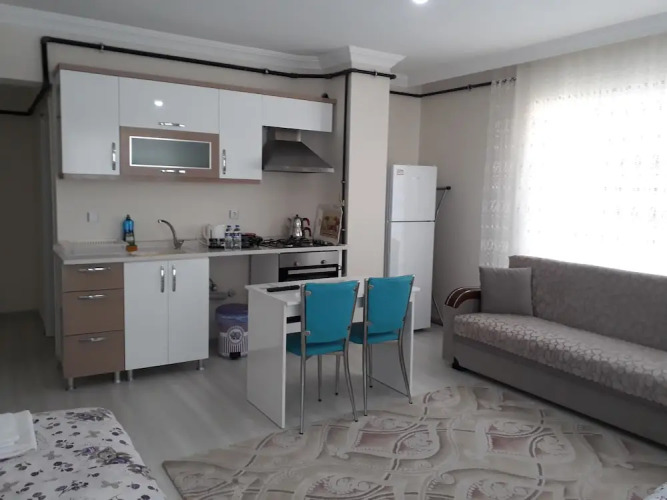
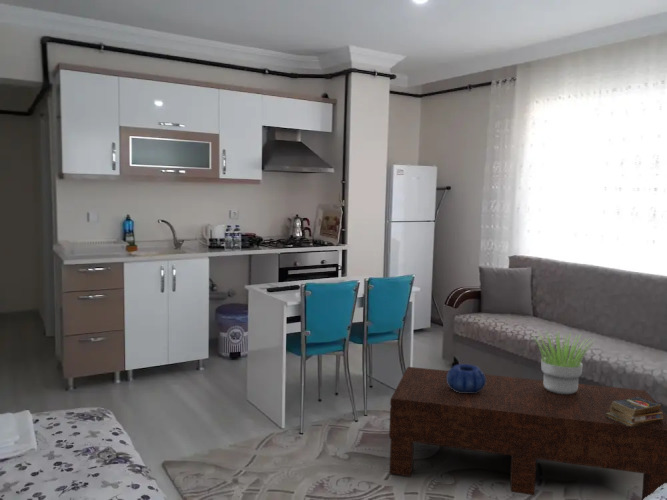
+ coffee table (521, 430)
+ books (634, 409)
+ decorative bowl (466, 377)
+ potted plant (560, 362)
